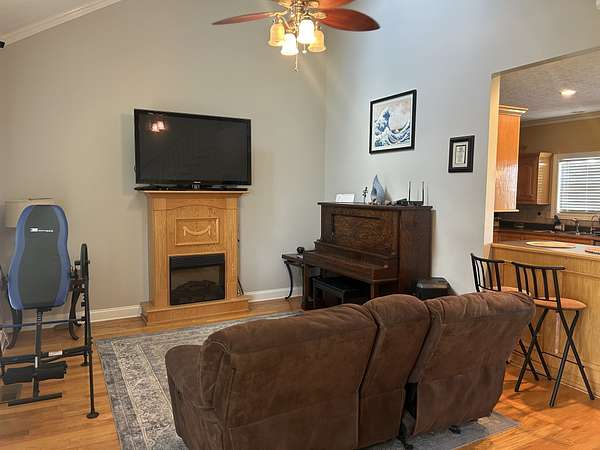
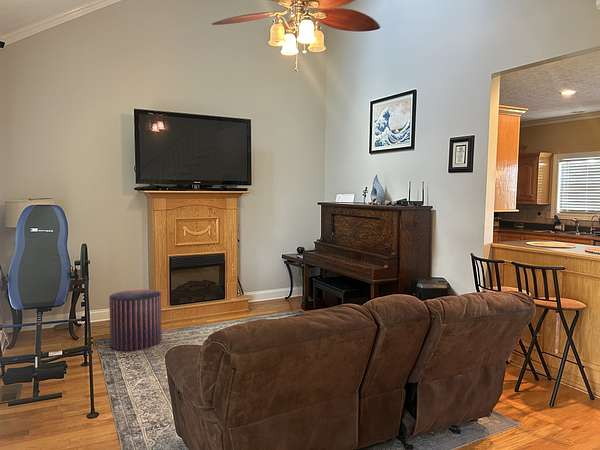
+ stool (136, 318)
